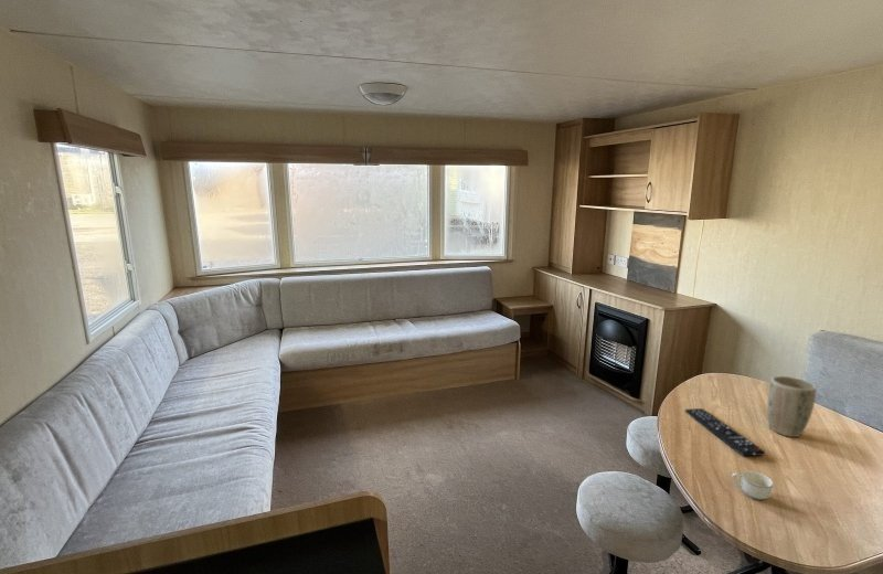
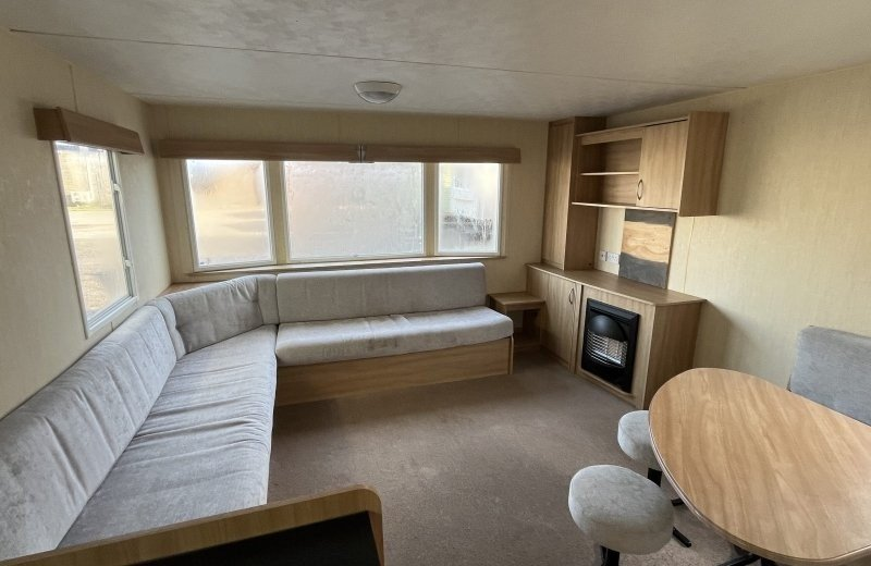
- cup (751, 485)
- plant pot (789, 406)
- remote control (721, 429)
